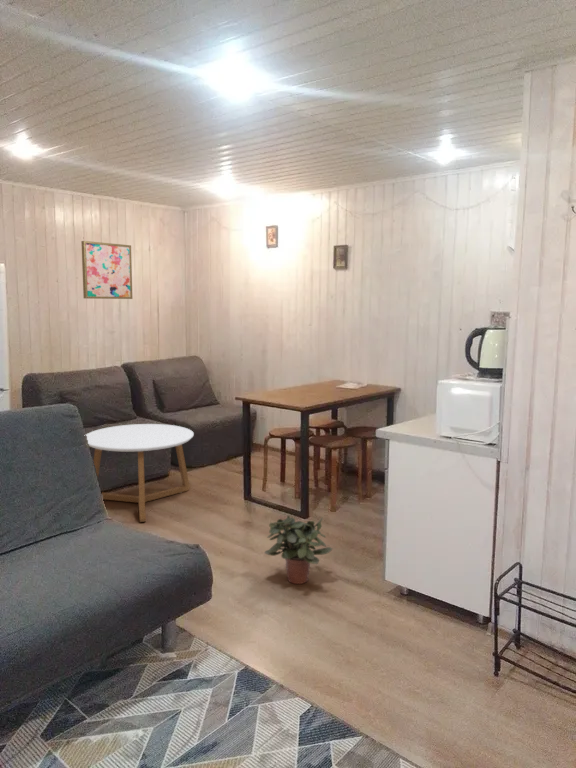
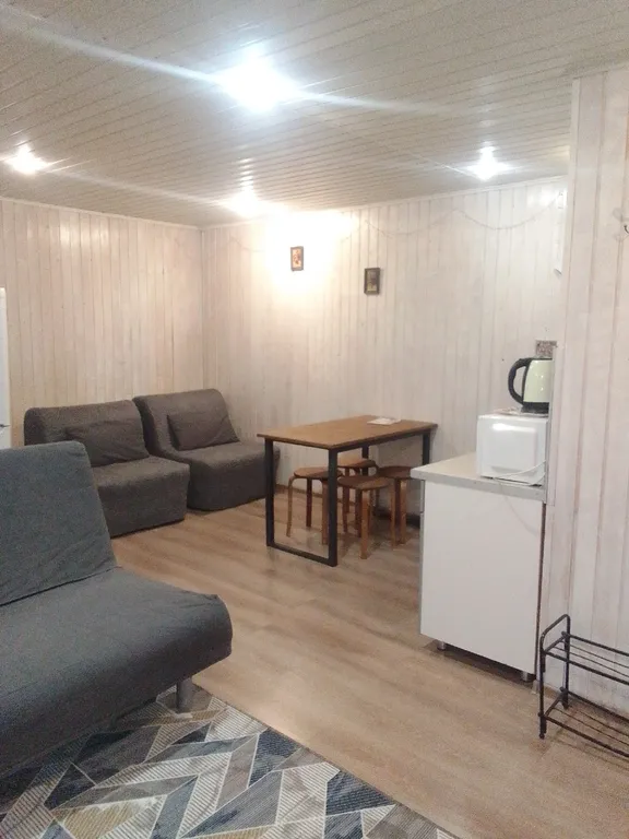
- coffee table (142, 468)
- potted plant (299, 547)
- wall art (107, 271)
